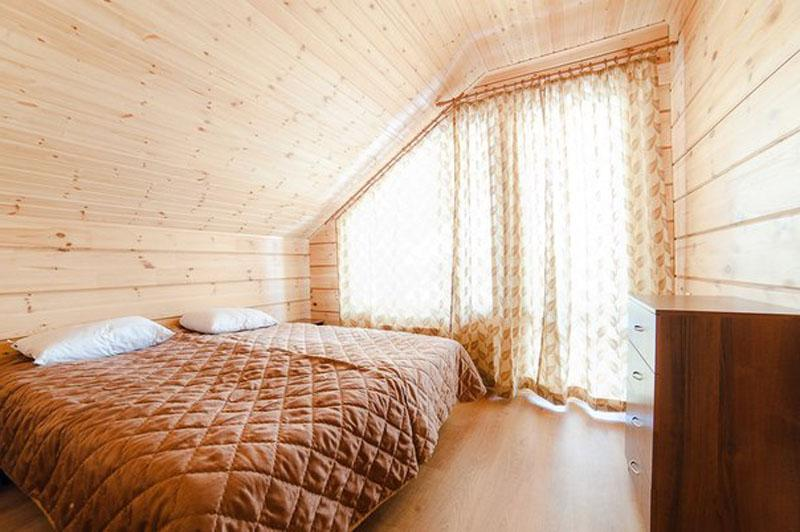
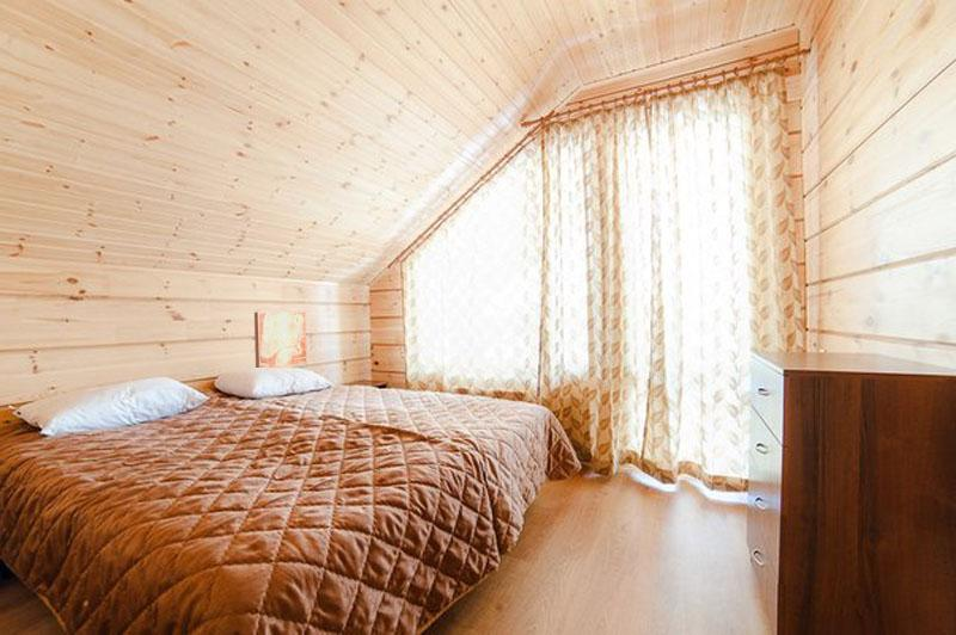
+ wall art (282, 339)
